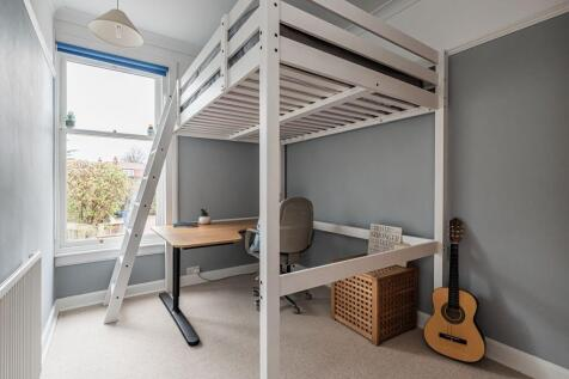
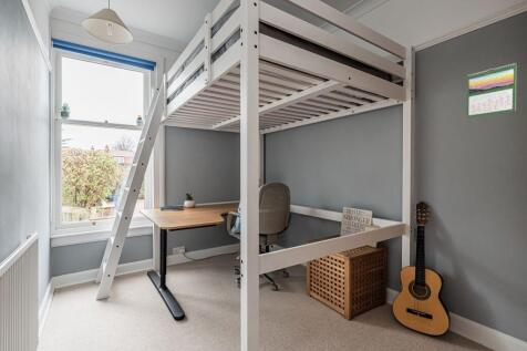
+ calendar (489, 91)
